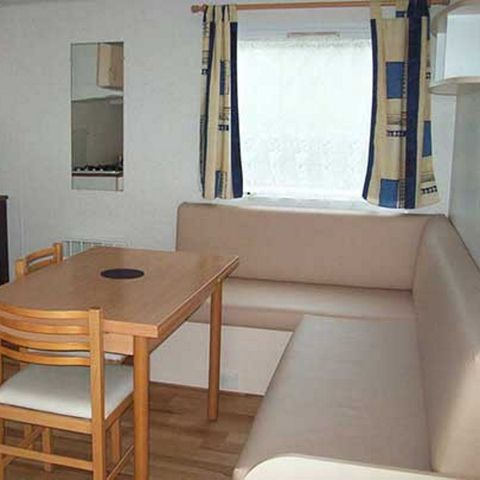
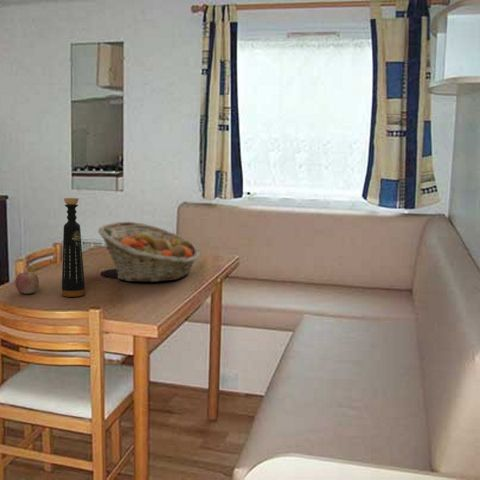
+ fruit basket (150, 249)
+ apple (27, 282)
+ bottle (72, 247)
